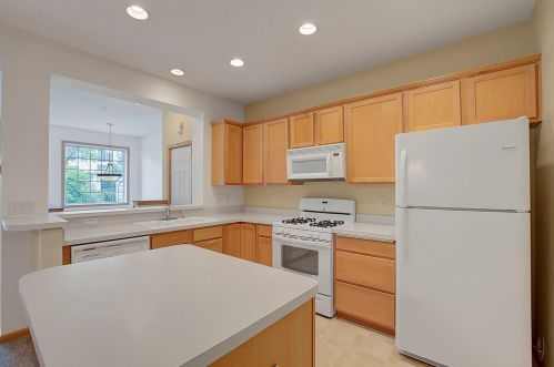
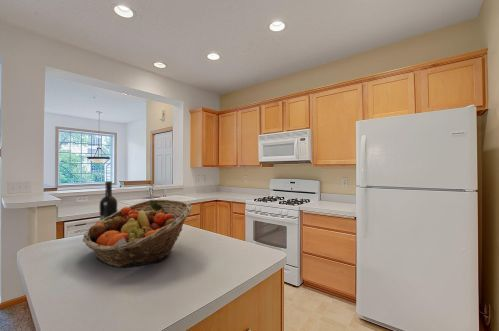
+ wine bottle (108, 208)
+ fruit basket (140, 227)
